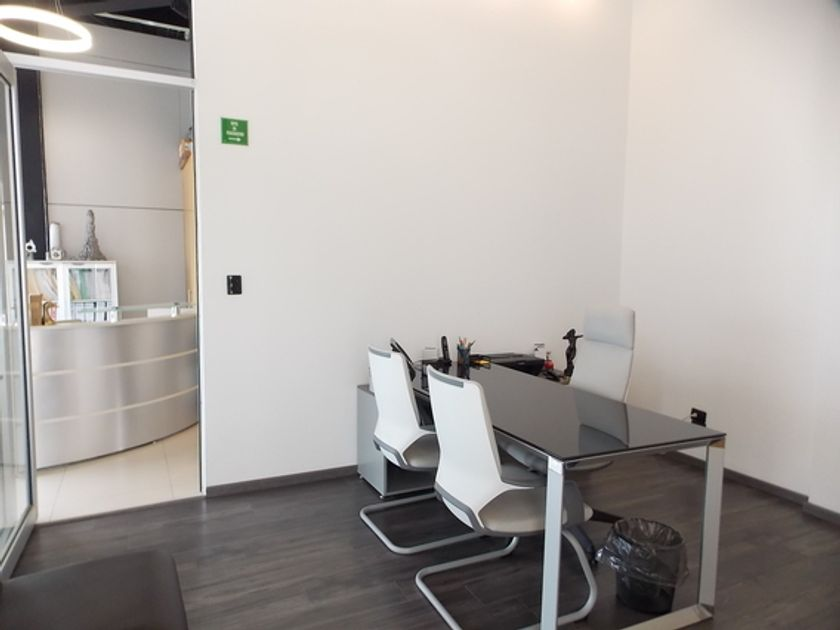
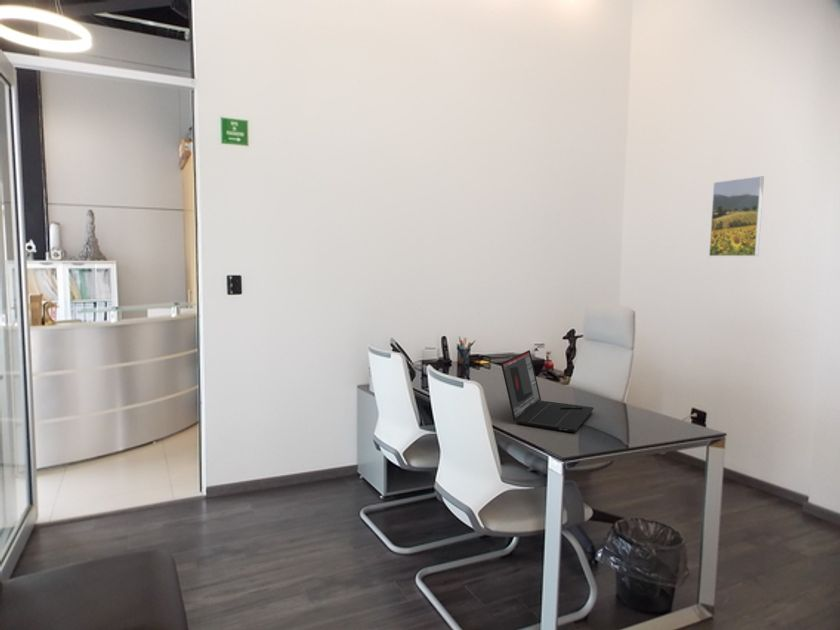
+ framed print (735, 218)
+ laptop (538, 388)
